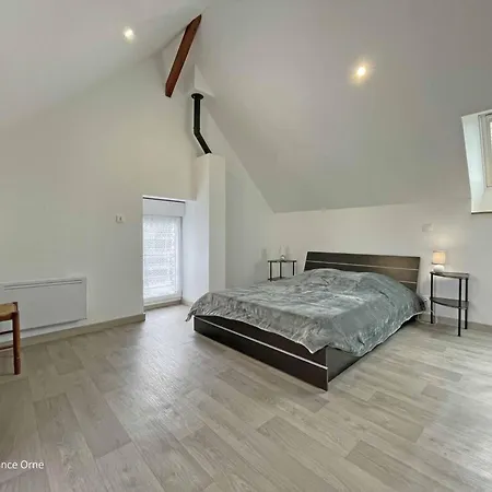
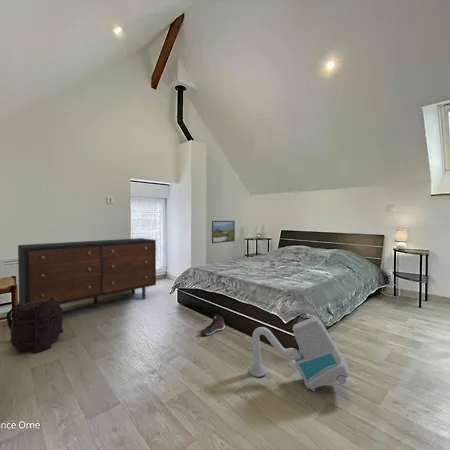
+ sneaker (212, 323)
+ vacuum cleaner (295, 349)
+ dresser (95, 274)
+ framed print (223, 231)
+ backpack (38, 321)
